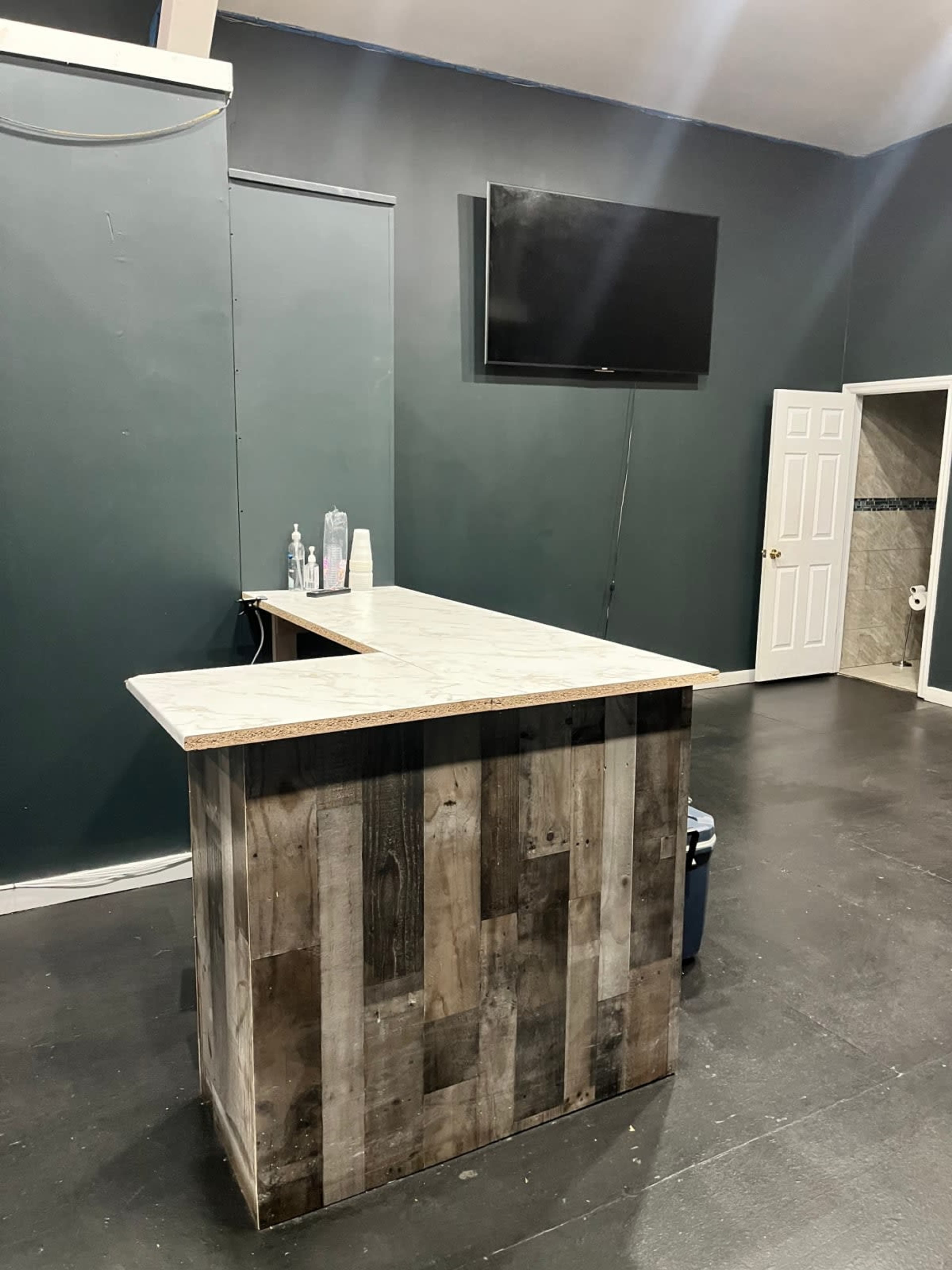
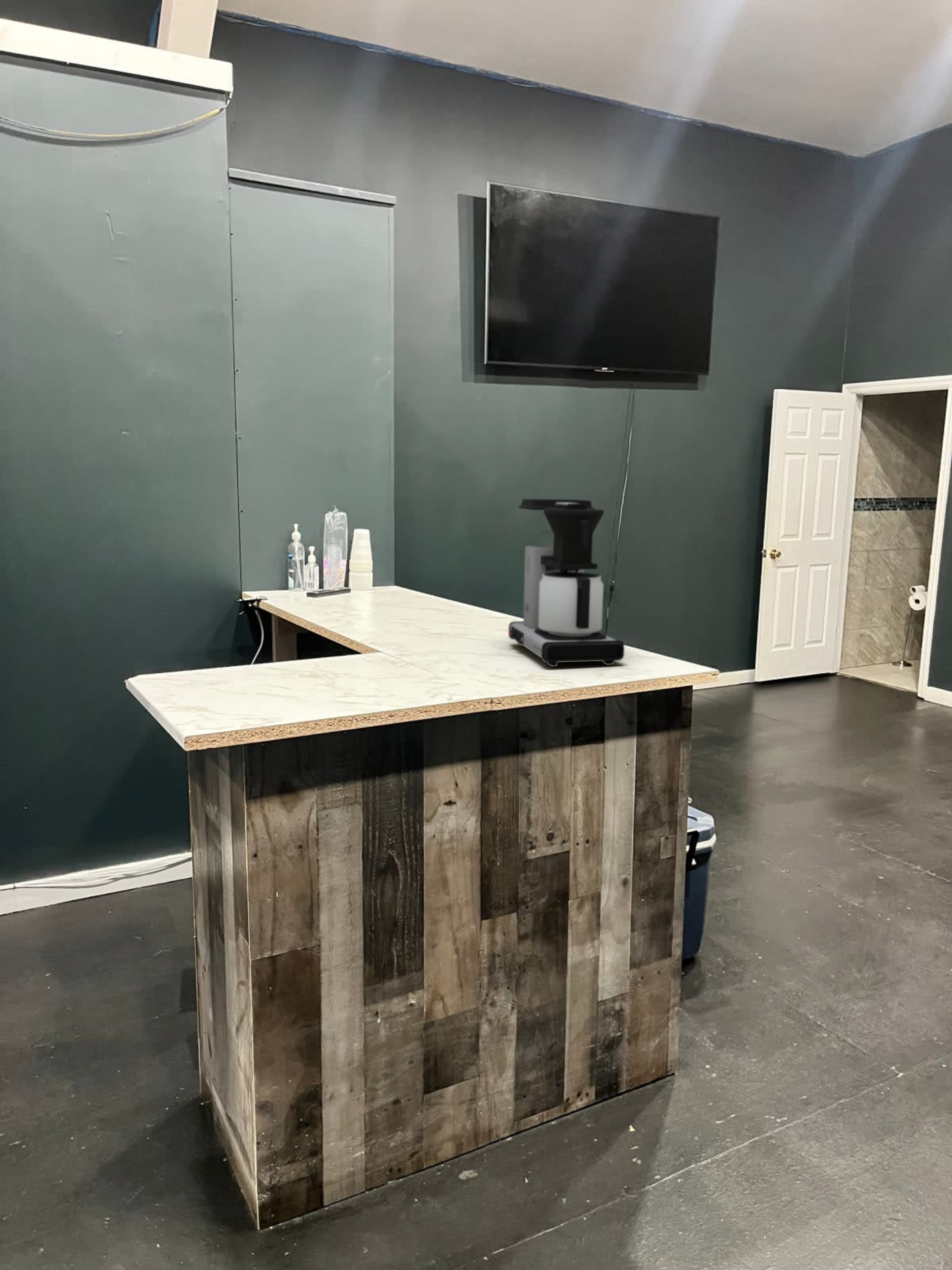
+ coffee maker (565, 578)
